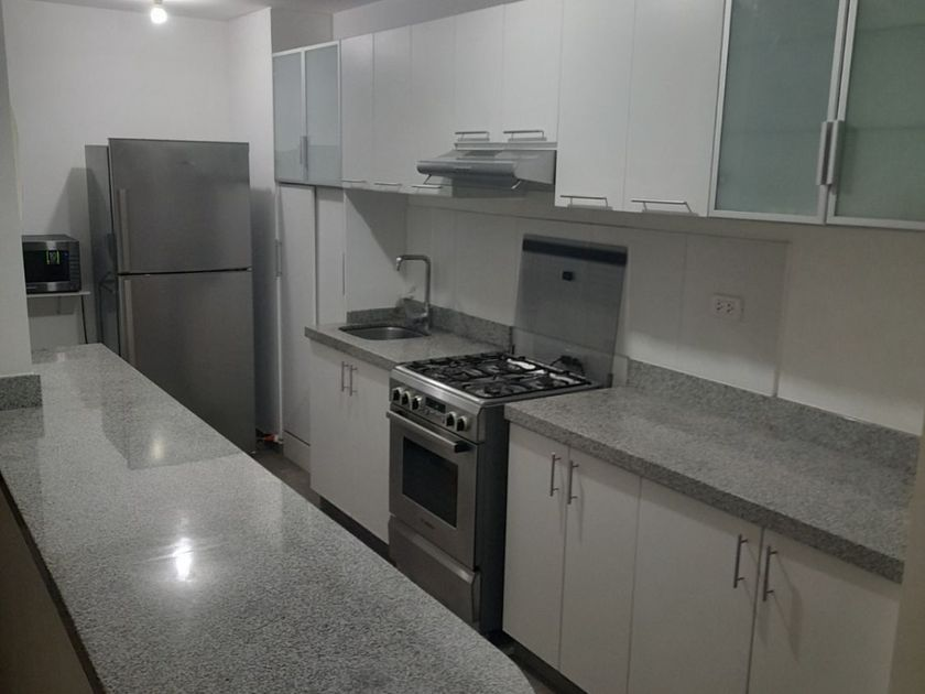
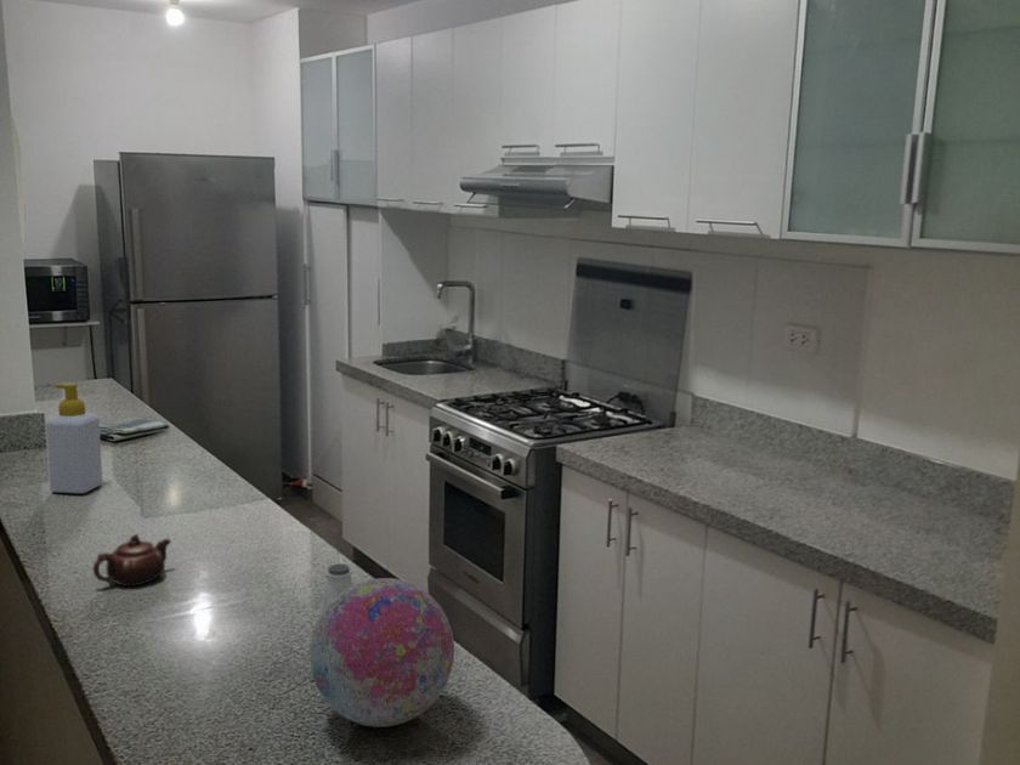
+ decorative ball (382, 651)
+ saltshaker (339, 594)
+ soap bottle (73, 436)
+ dish towel (124, 426)
+ teapot (132, 556)
